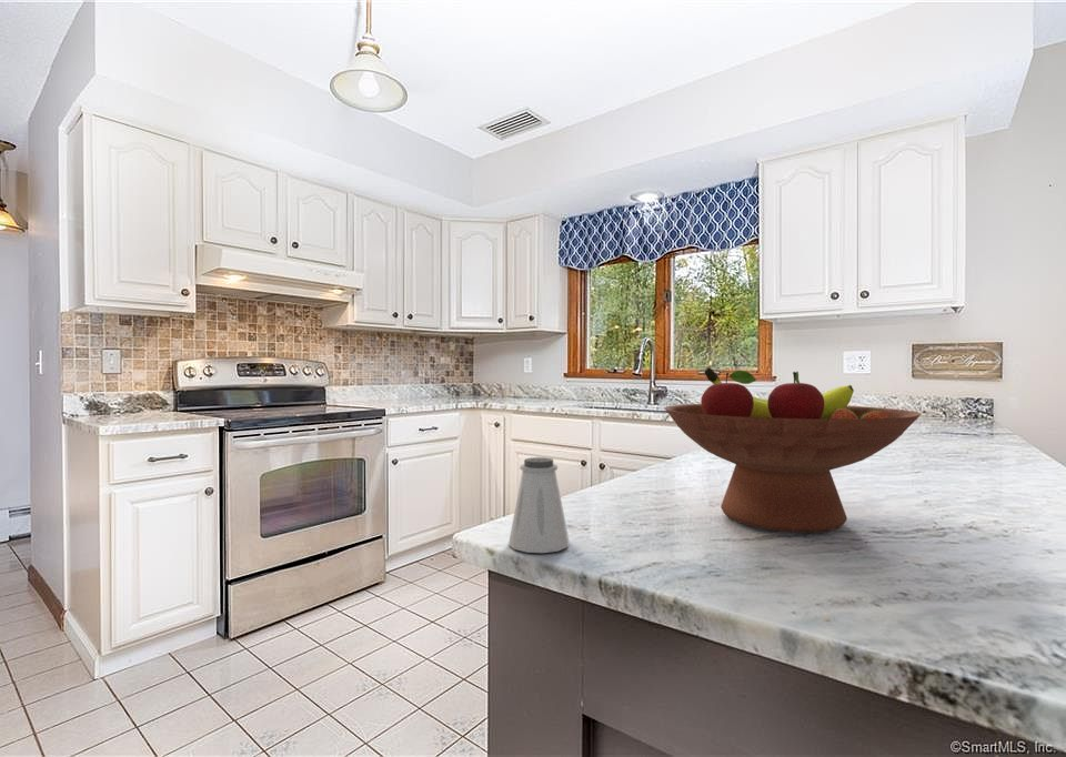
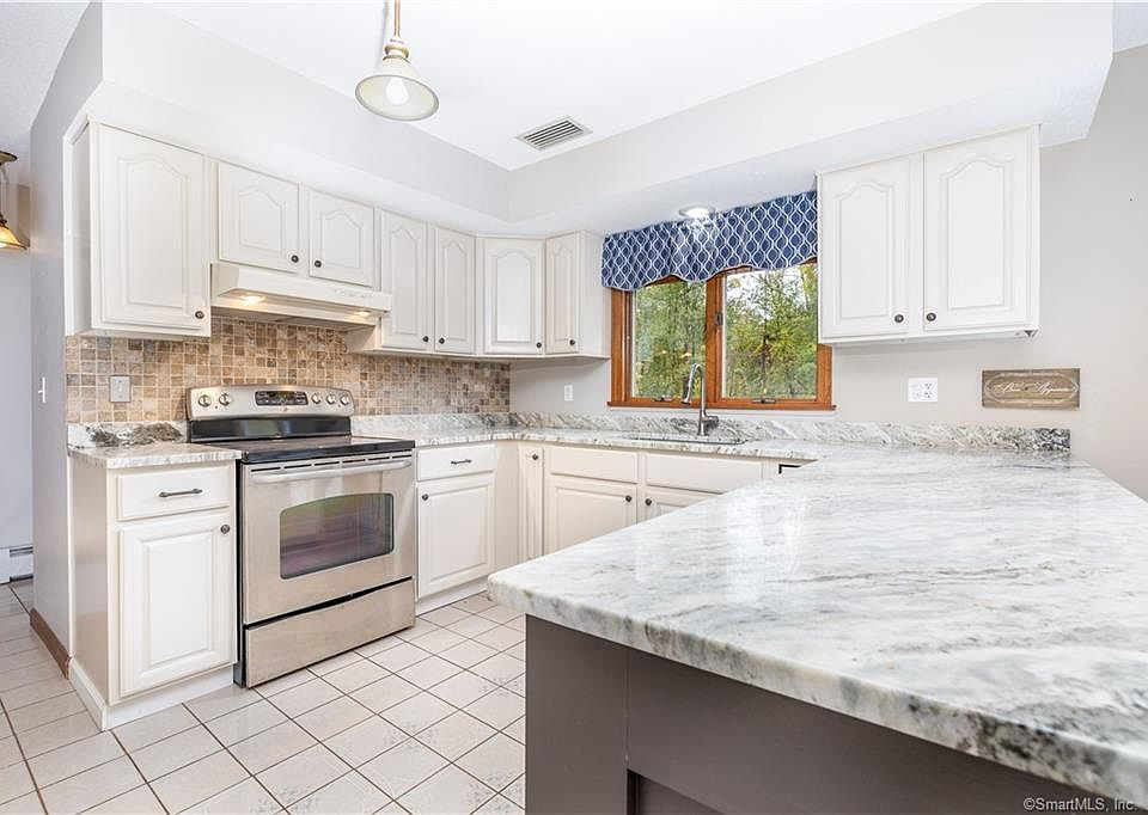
- fruit bowl (781, 442)
- saltshaker (539, 501)
